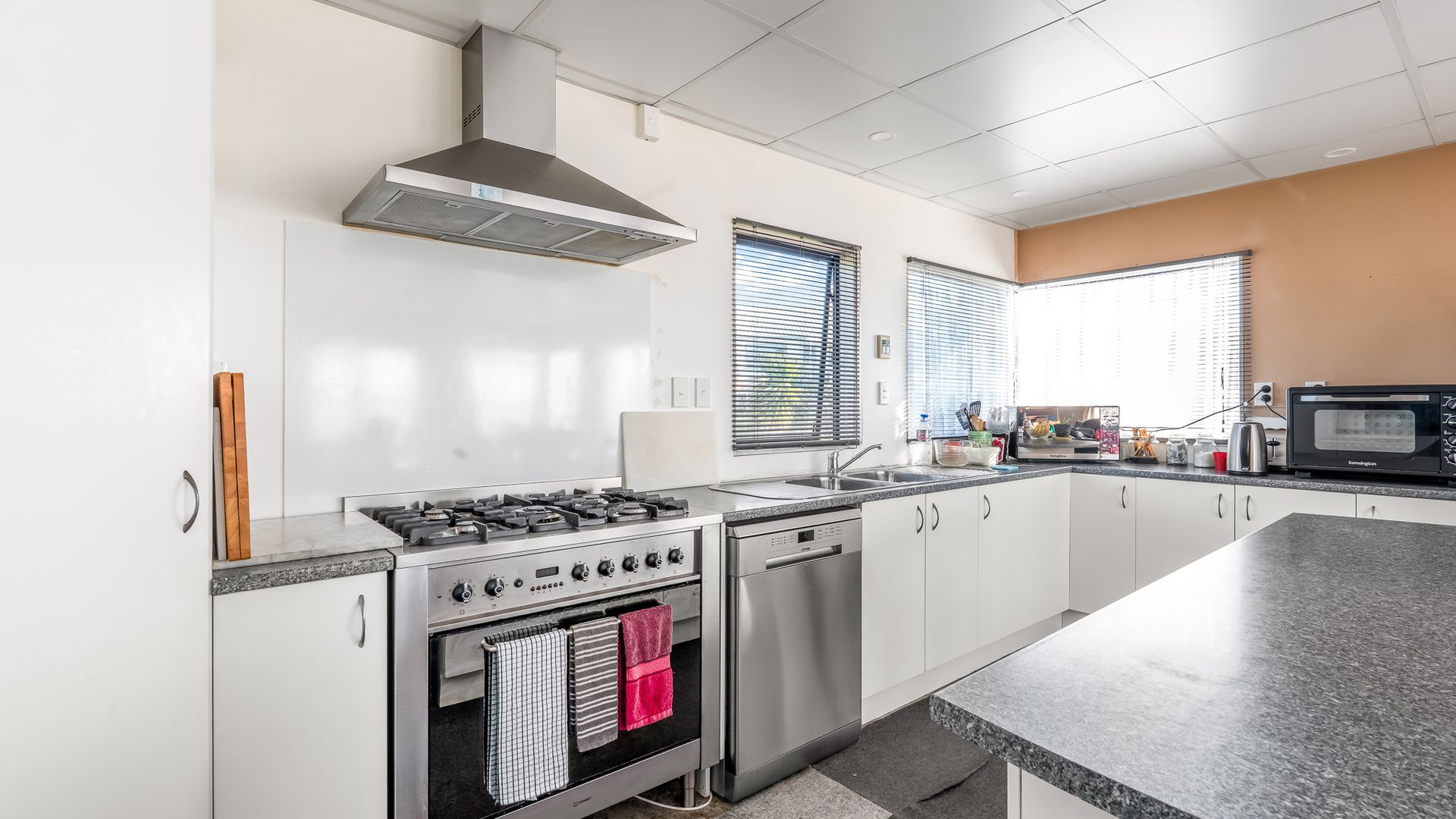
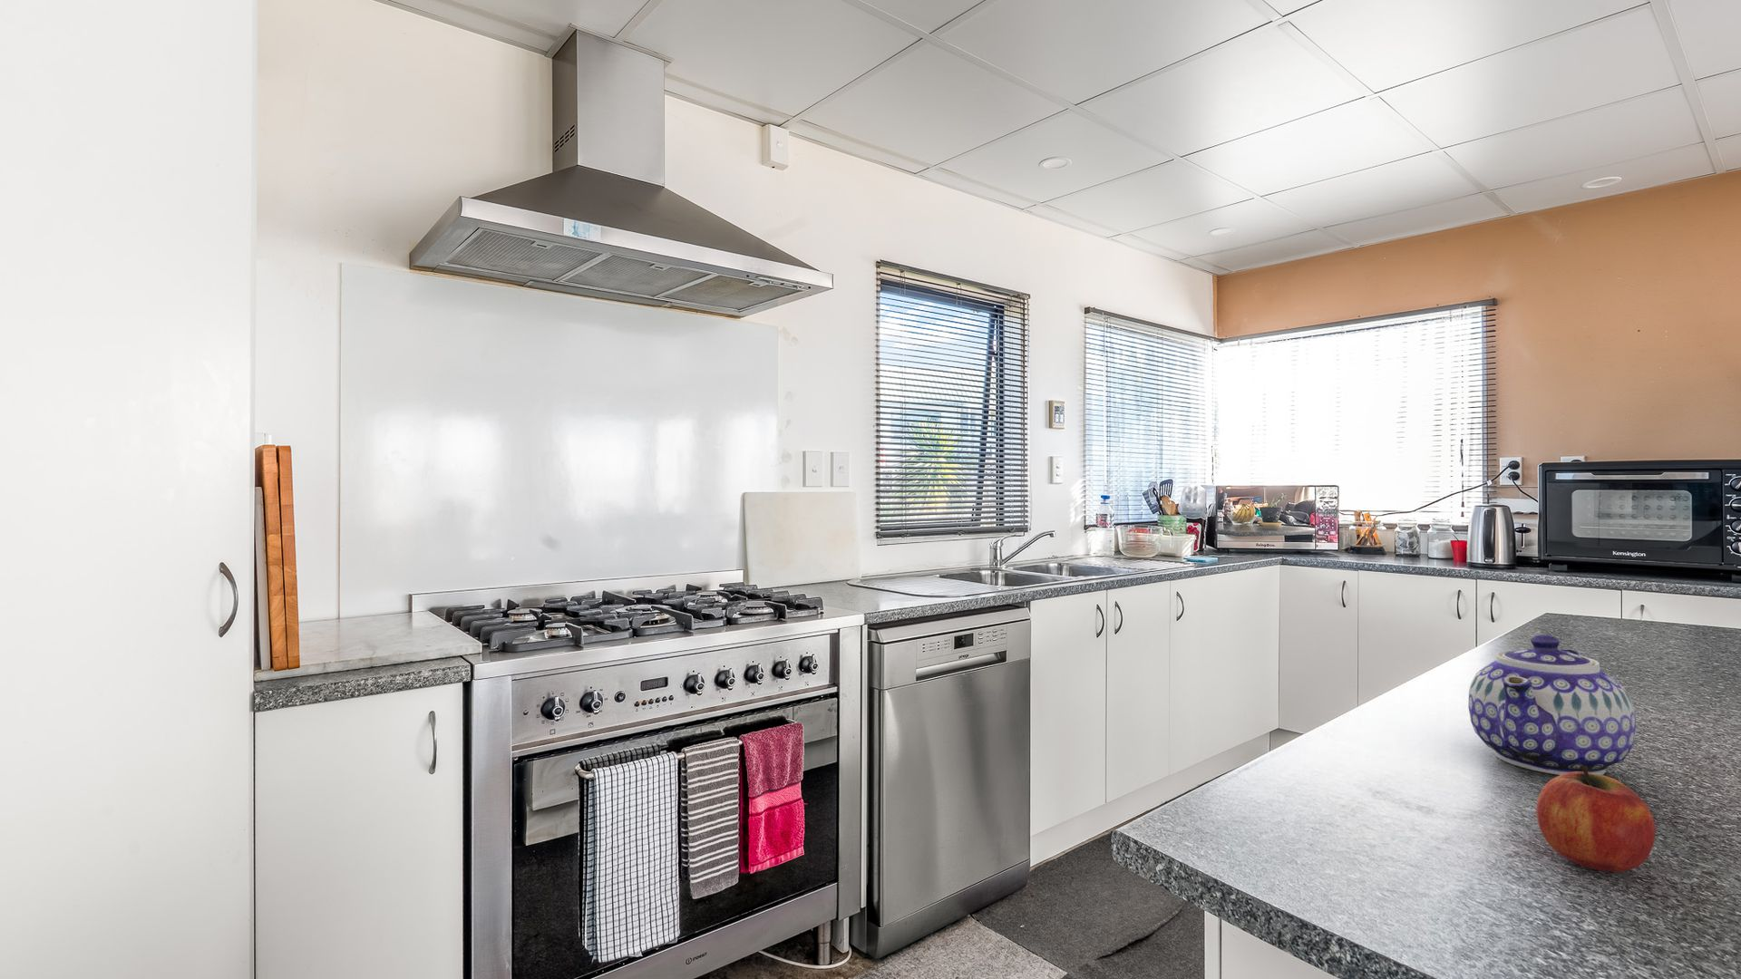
+ fruit (1593, 815)
+ teapot (1547, 698)
